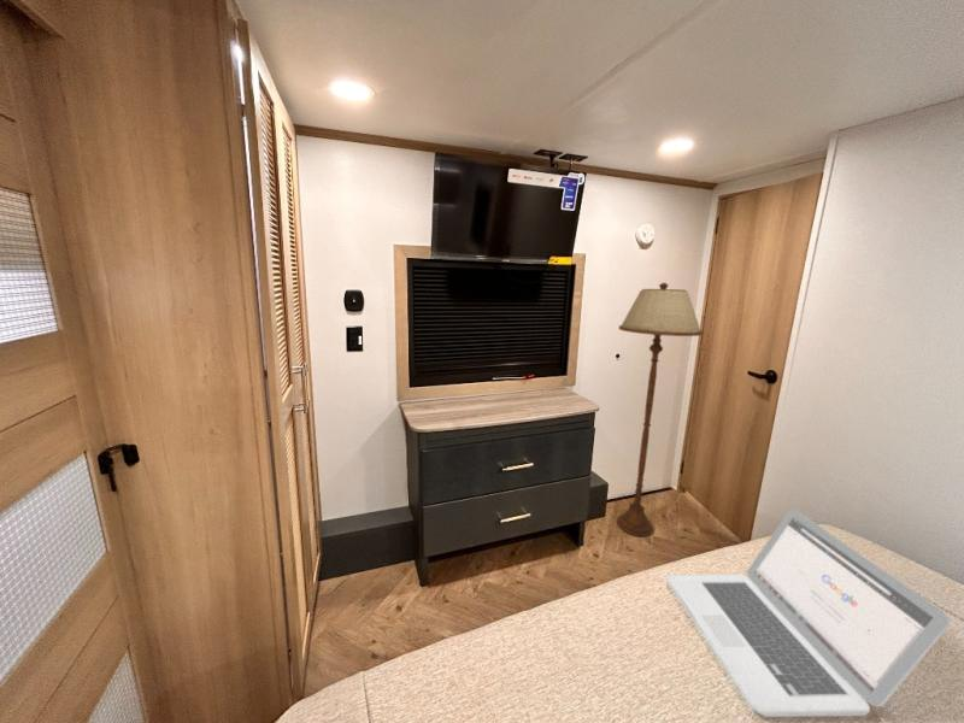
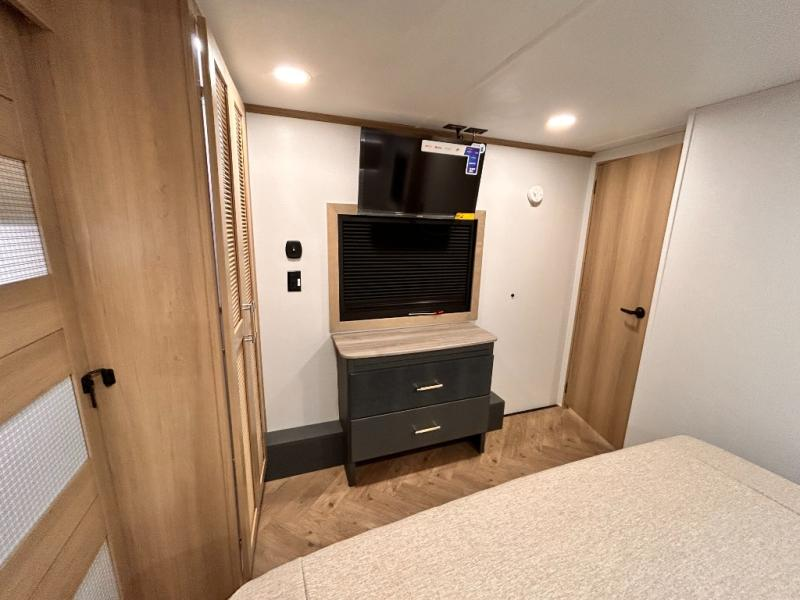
- floor lamp (648, 412)
- laptop (777, 594)
